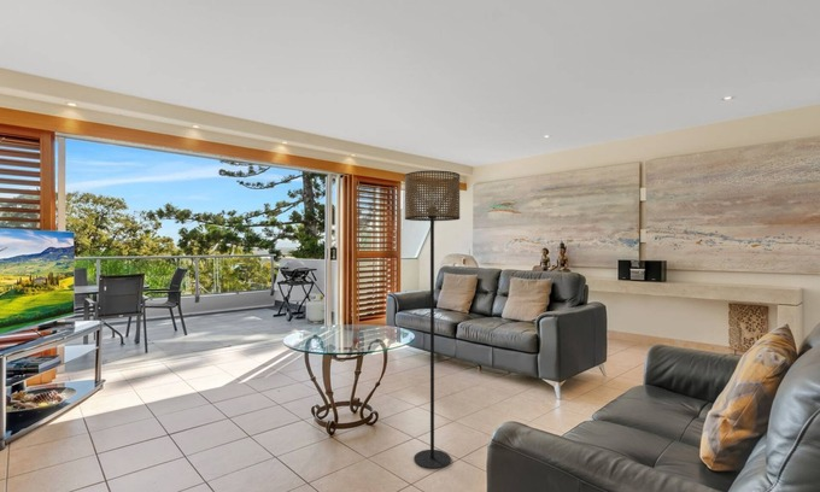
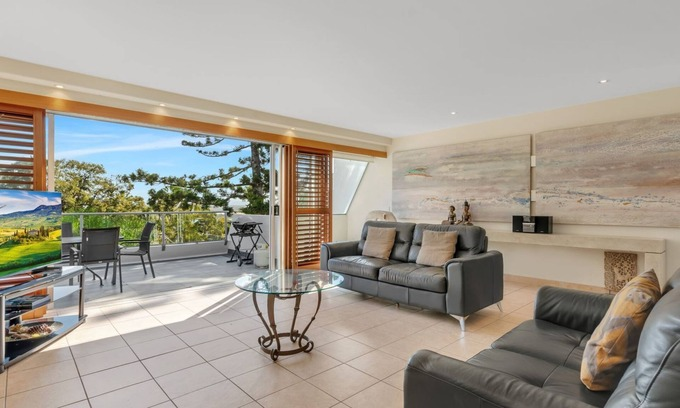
- floor lamp (432, 317)
